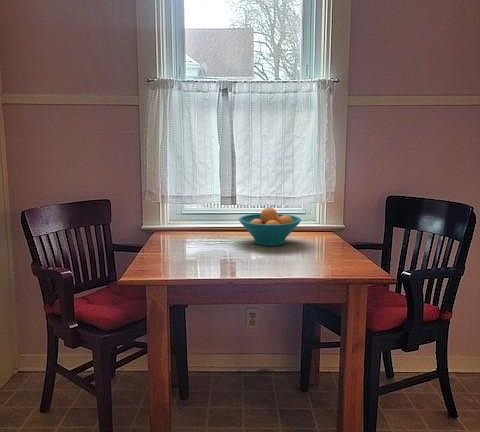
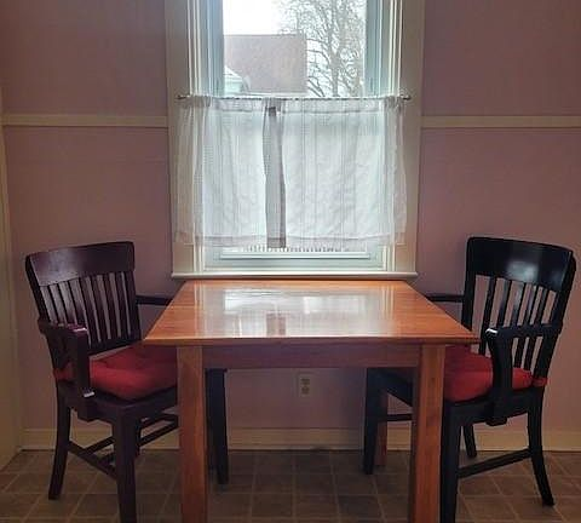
- fruit bowl (269, 225)
